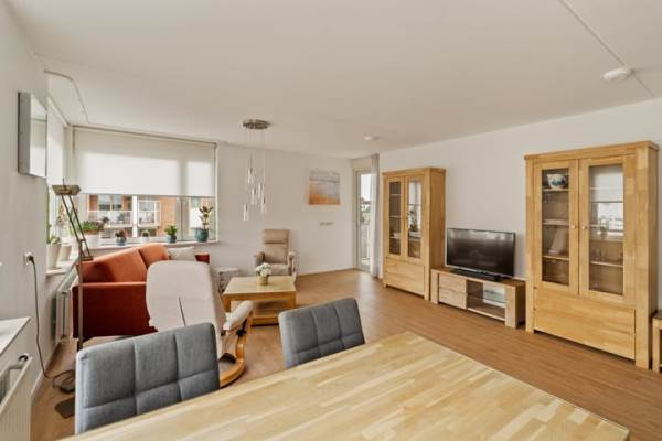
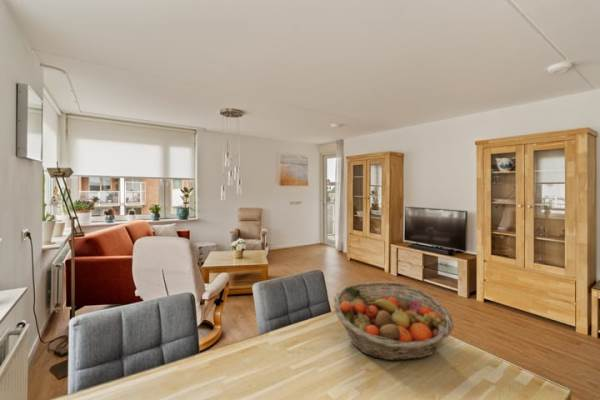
+ fruit basket (390, 317)
